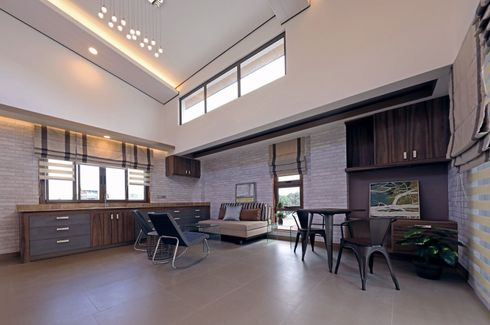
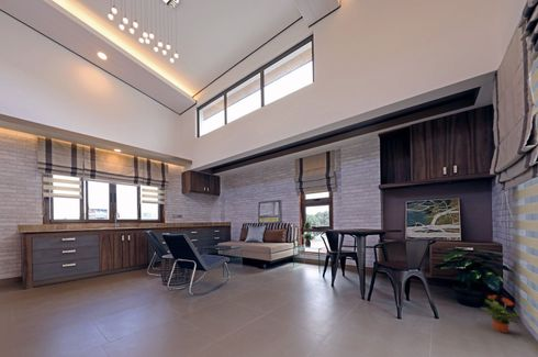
+ potted plant (500, 313)
